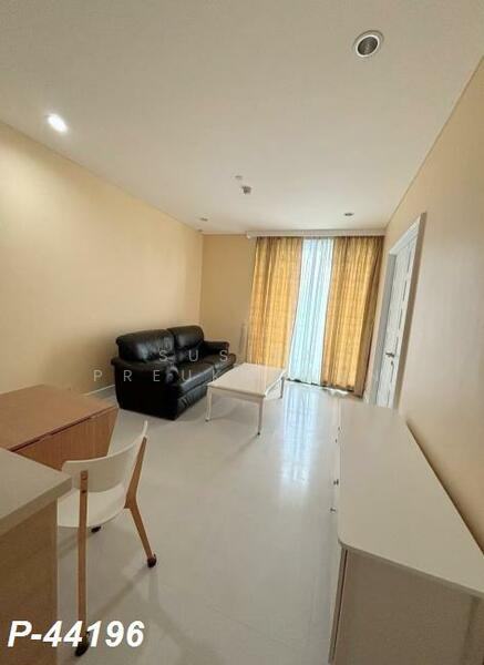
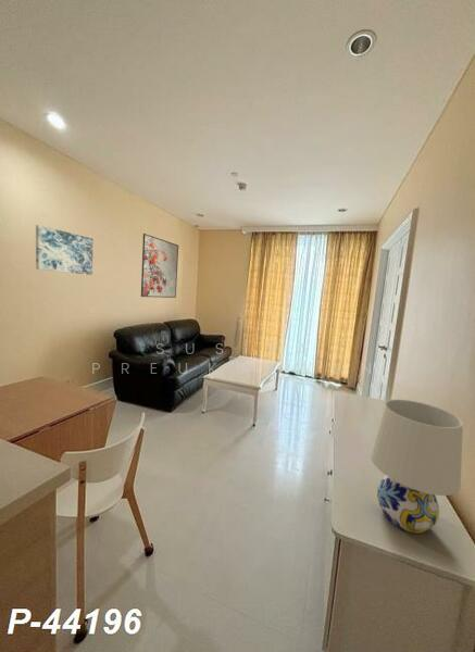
+ table lamp (412, 465)
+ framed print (161, 268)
+ wall art (66, 252)
